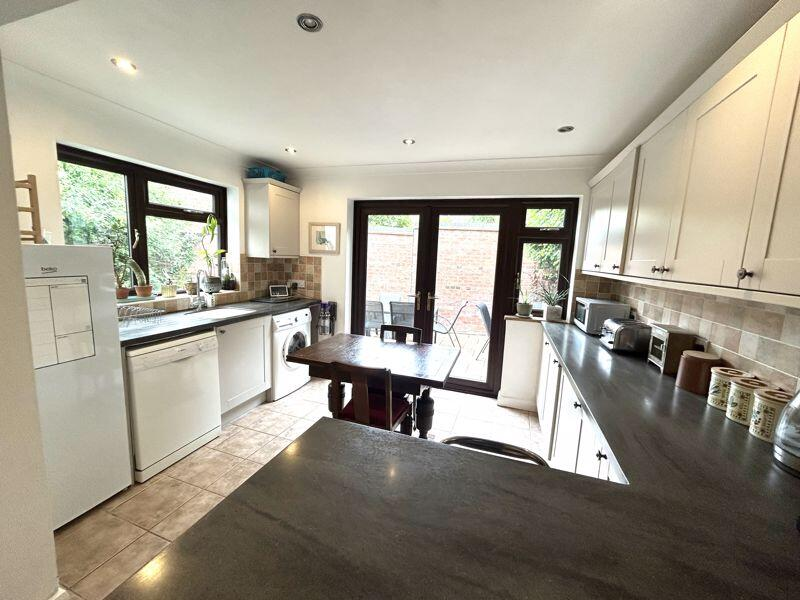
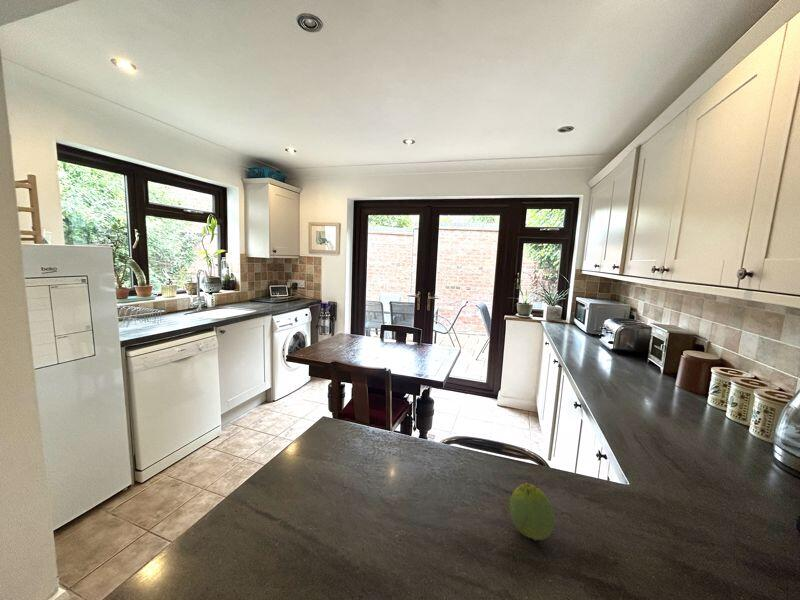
+ fruit (531, 510)
